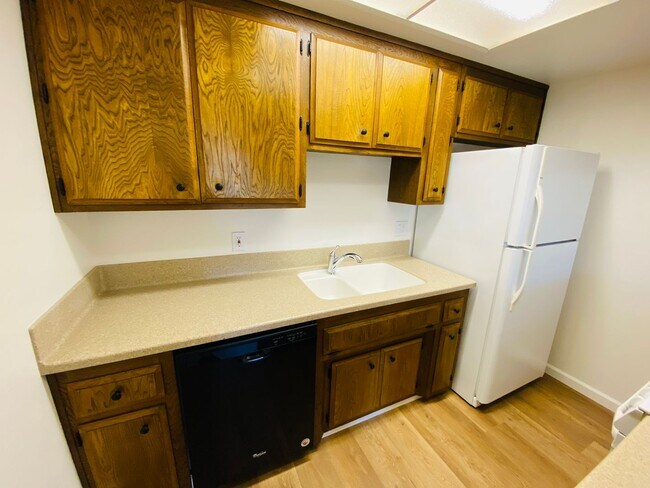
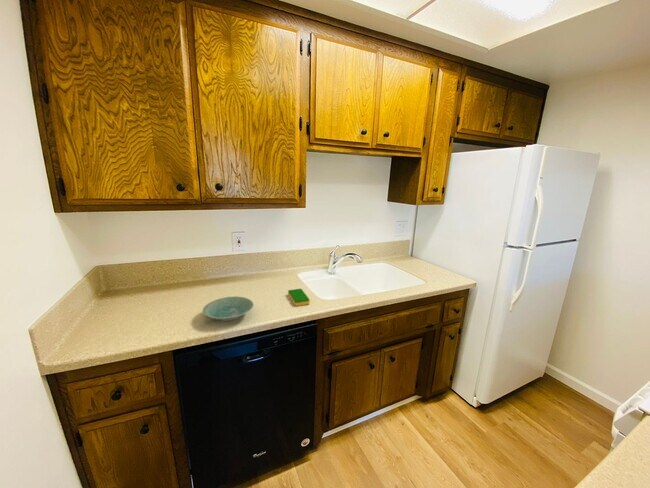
+ bowl (229, 311)
+ dish sponge (298, 296)
